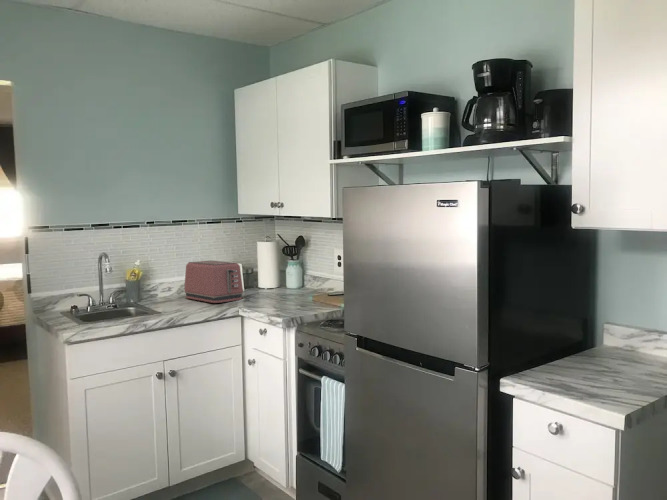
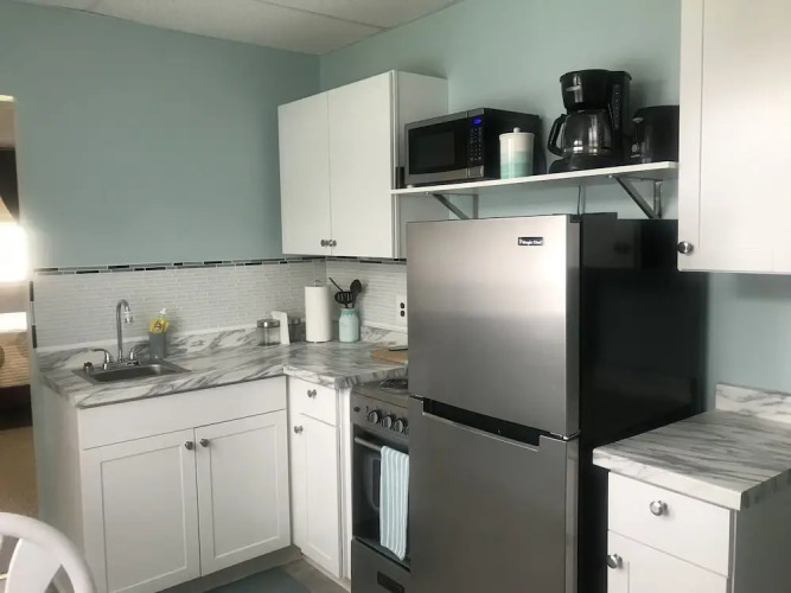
- toaster (214, 280)
